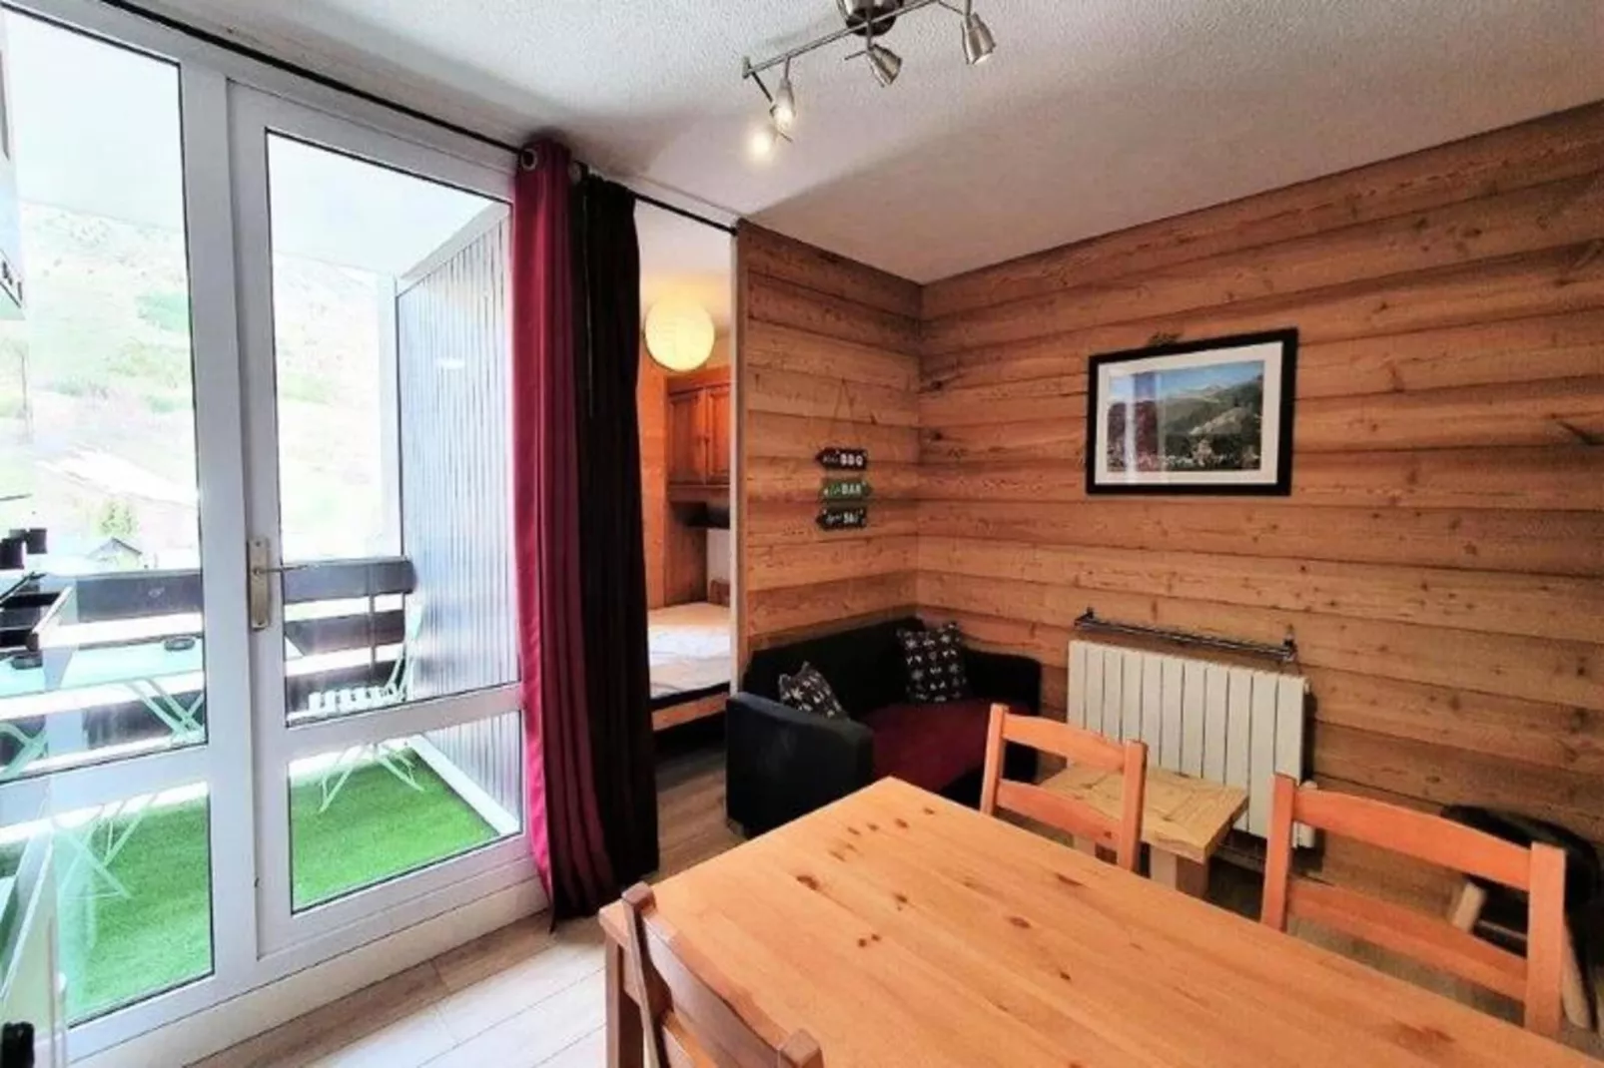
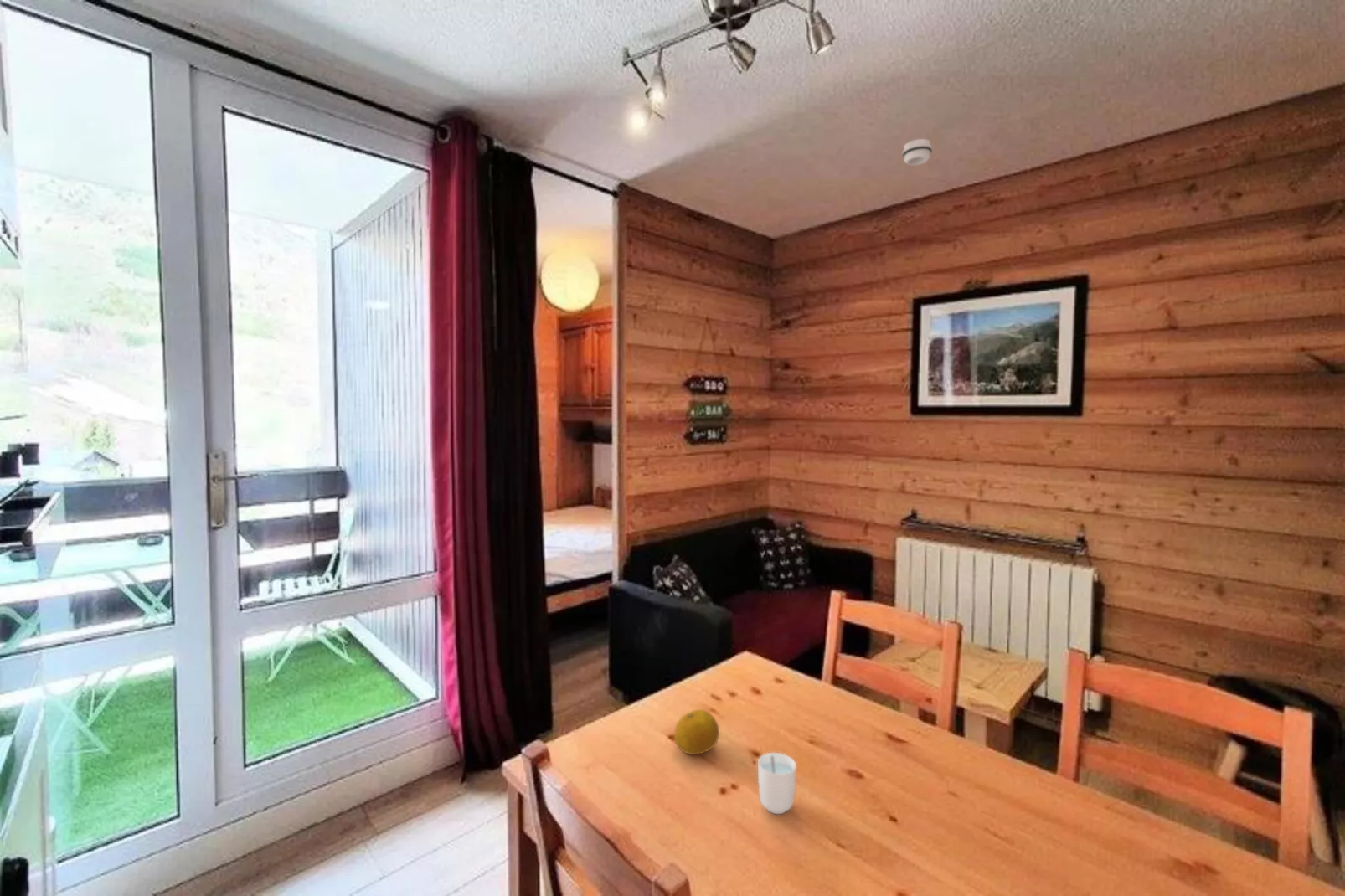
+ cup (776, 777)
+ fruit (696, 731)
+ smoke detector (917, 152)
